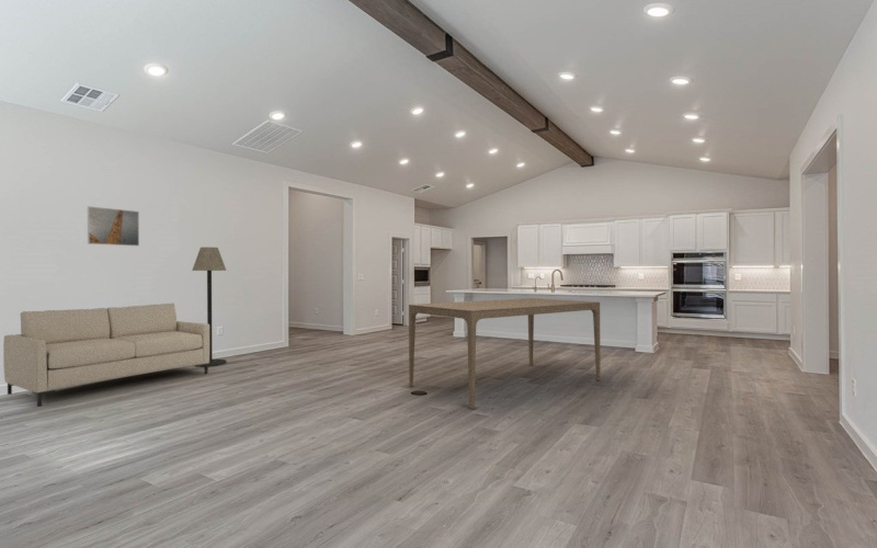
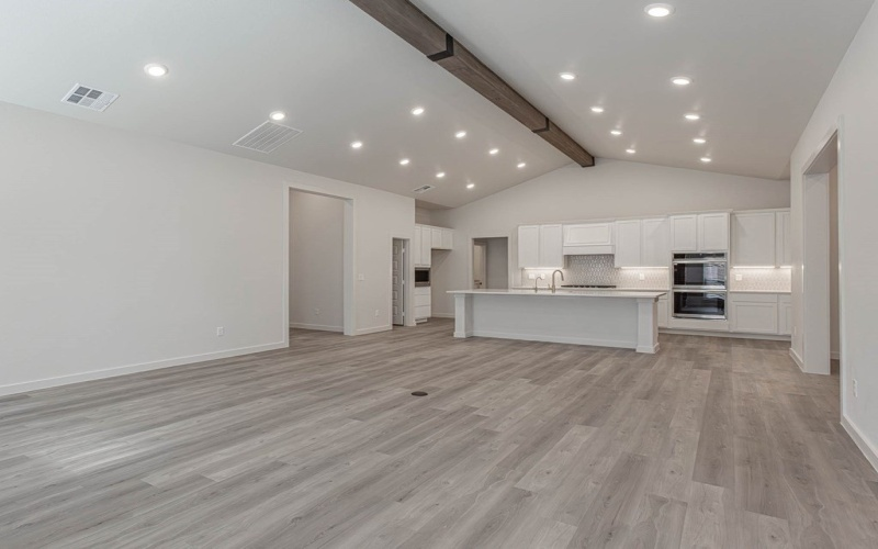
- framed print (114, 227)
- floor lamp (209, 305)
- sofa (116, 345)
- dining table (528, 343)
